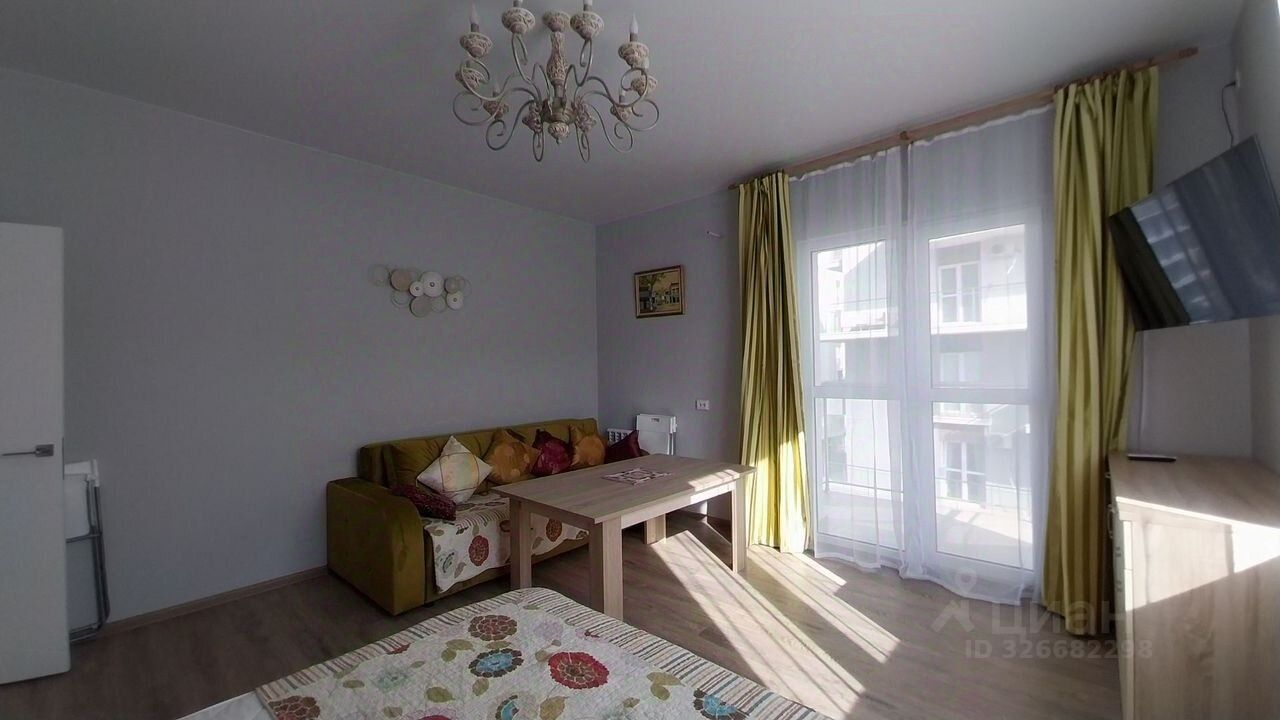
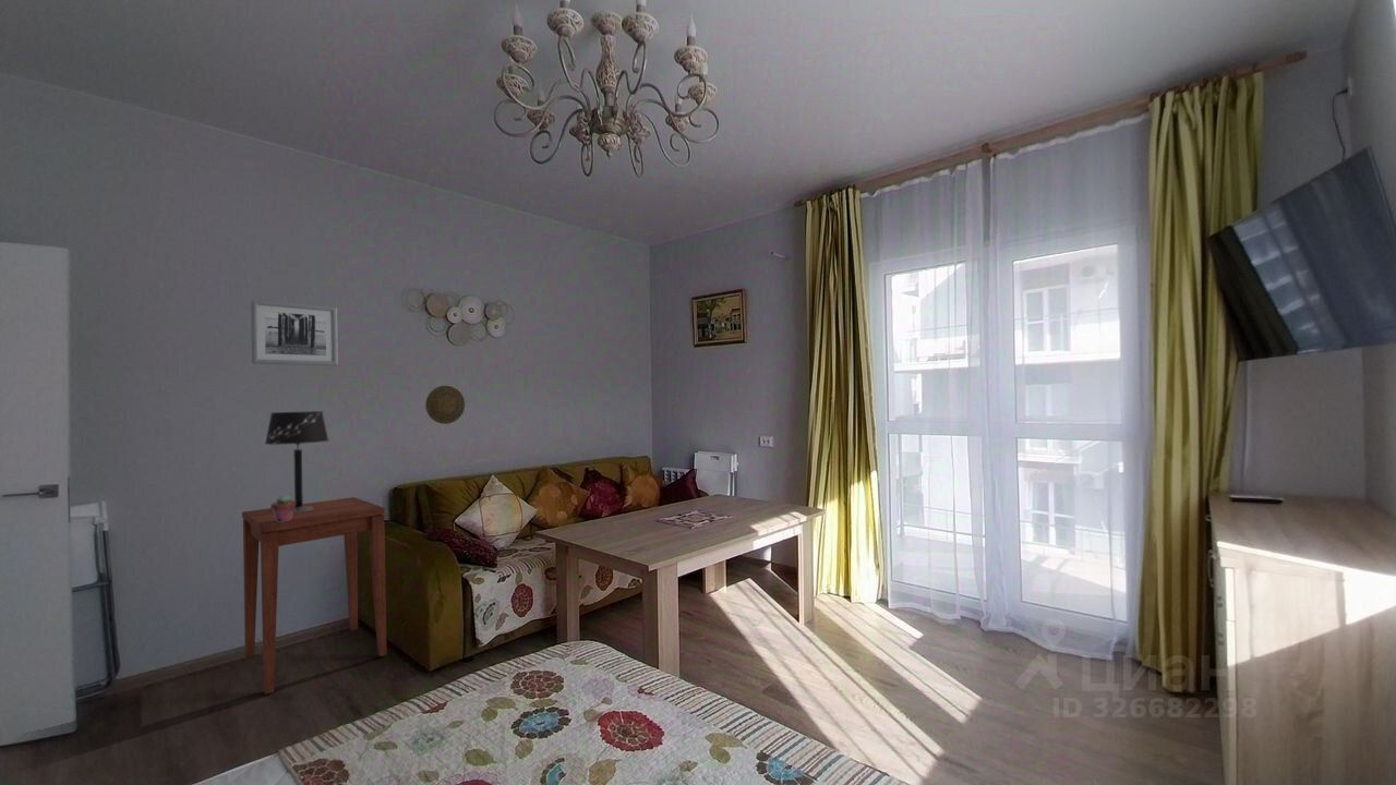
+ potted succulent (282, 507)
+ table lamp (298, 460)
+ side table (347, 583)
+ decorative plate (446, 404)
+ wall art (296, 334)
